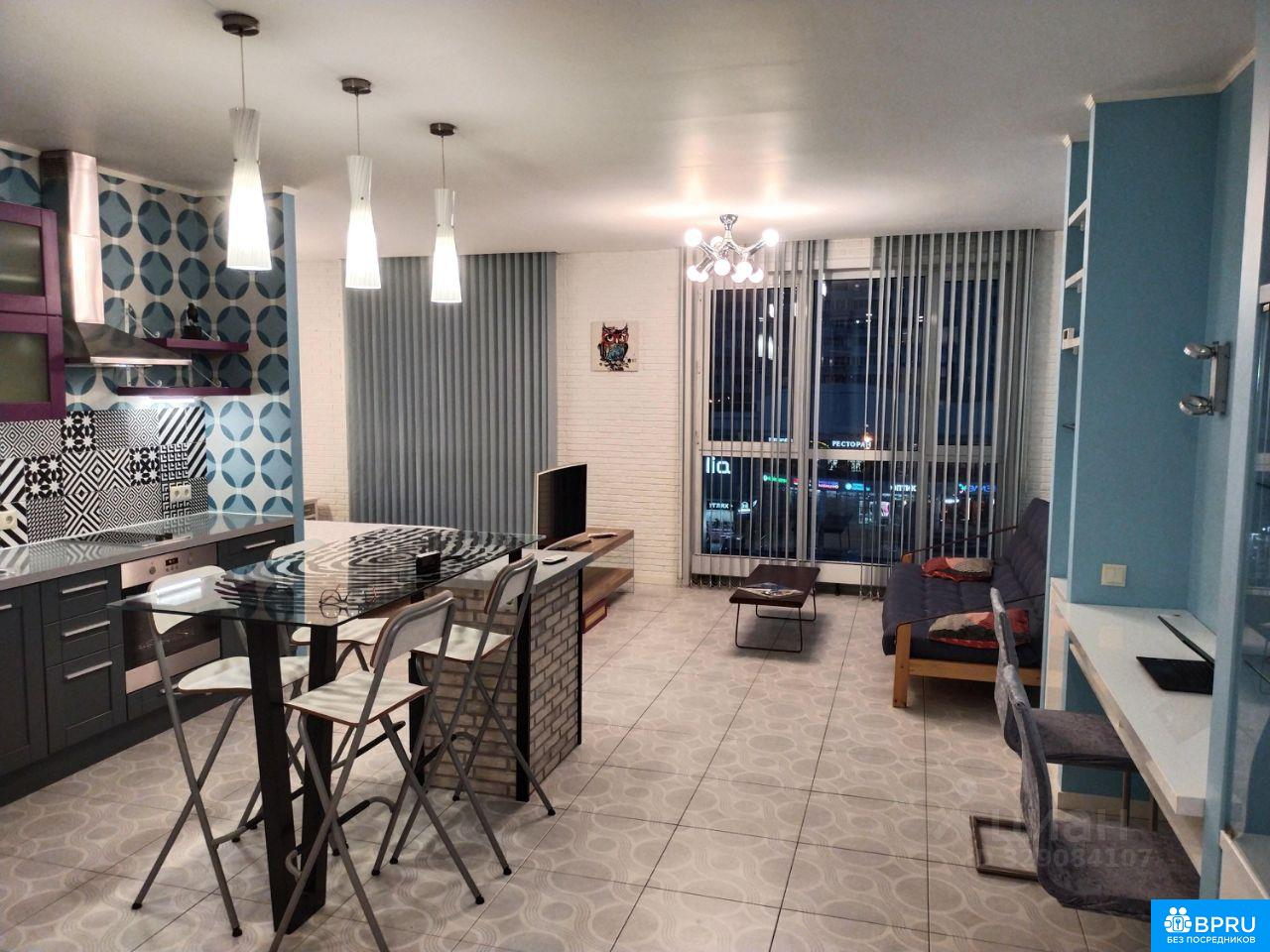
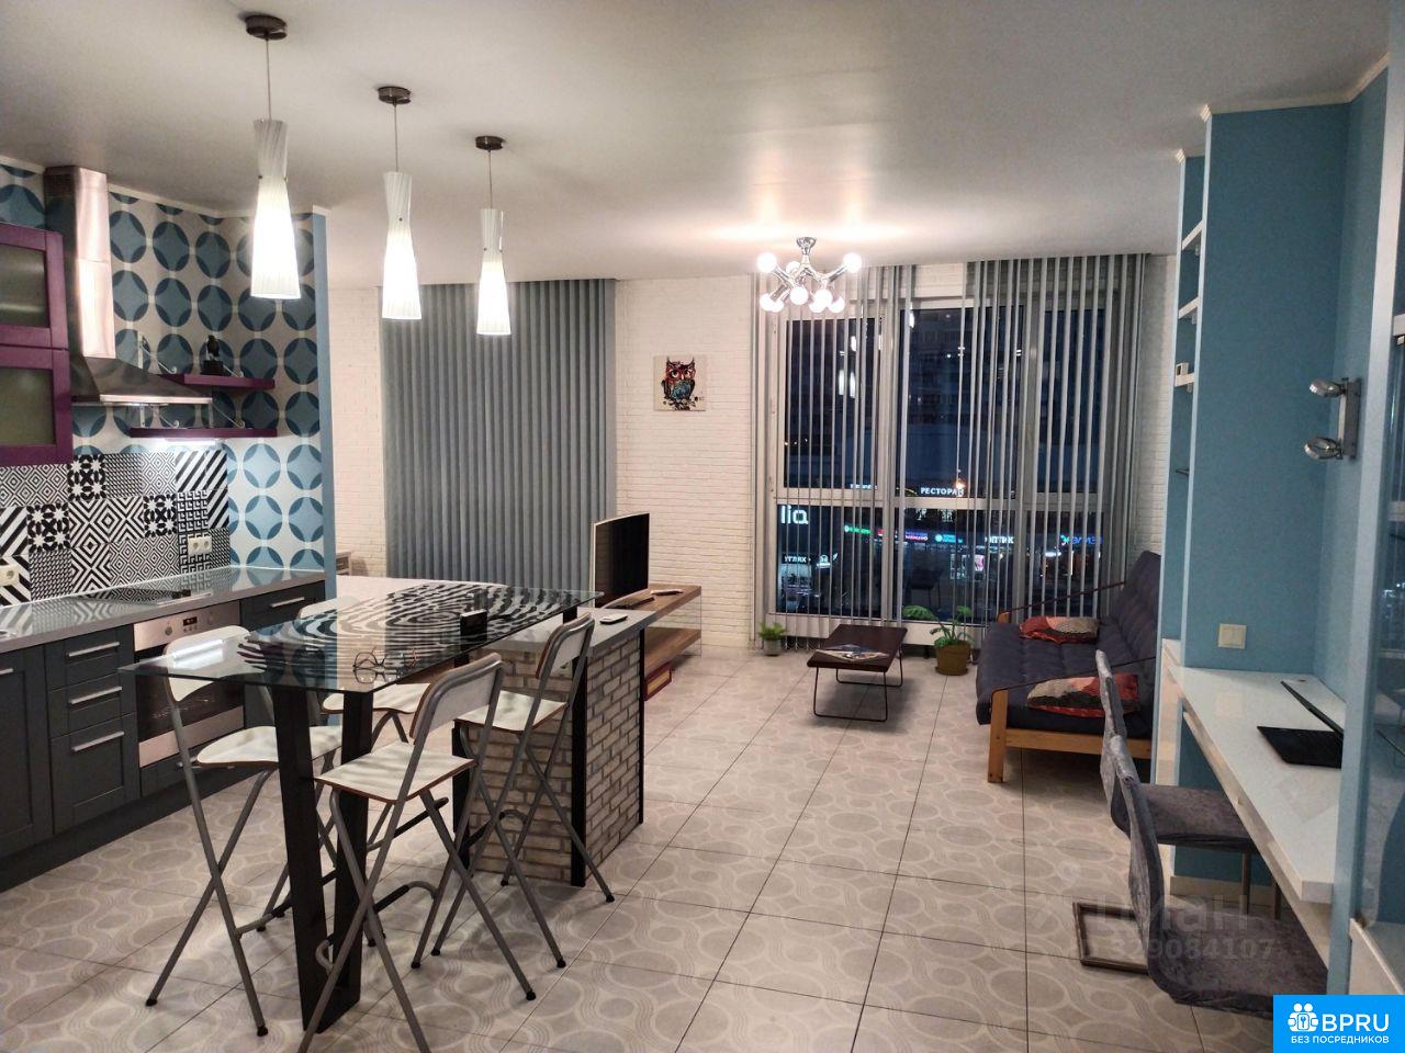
+ potted plant (940, 637)
+ potted plant (772, 637)
